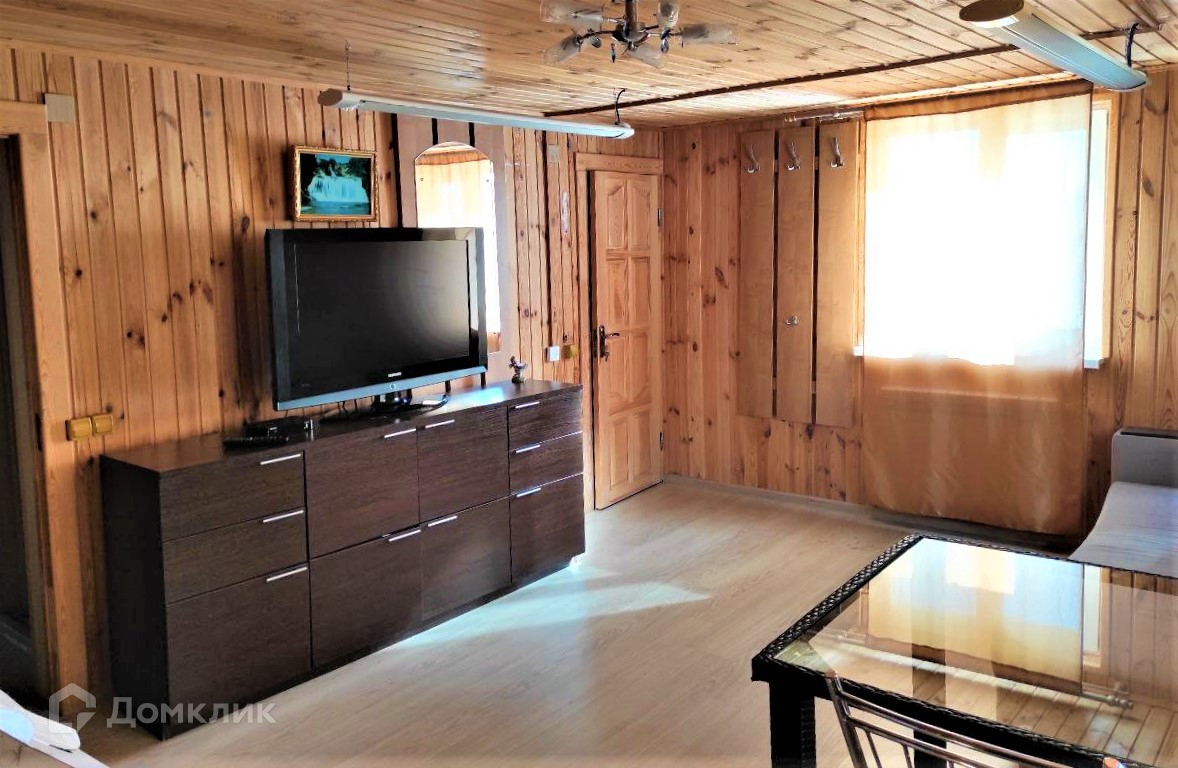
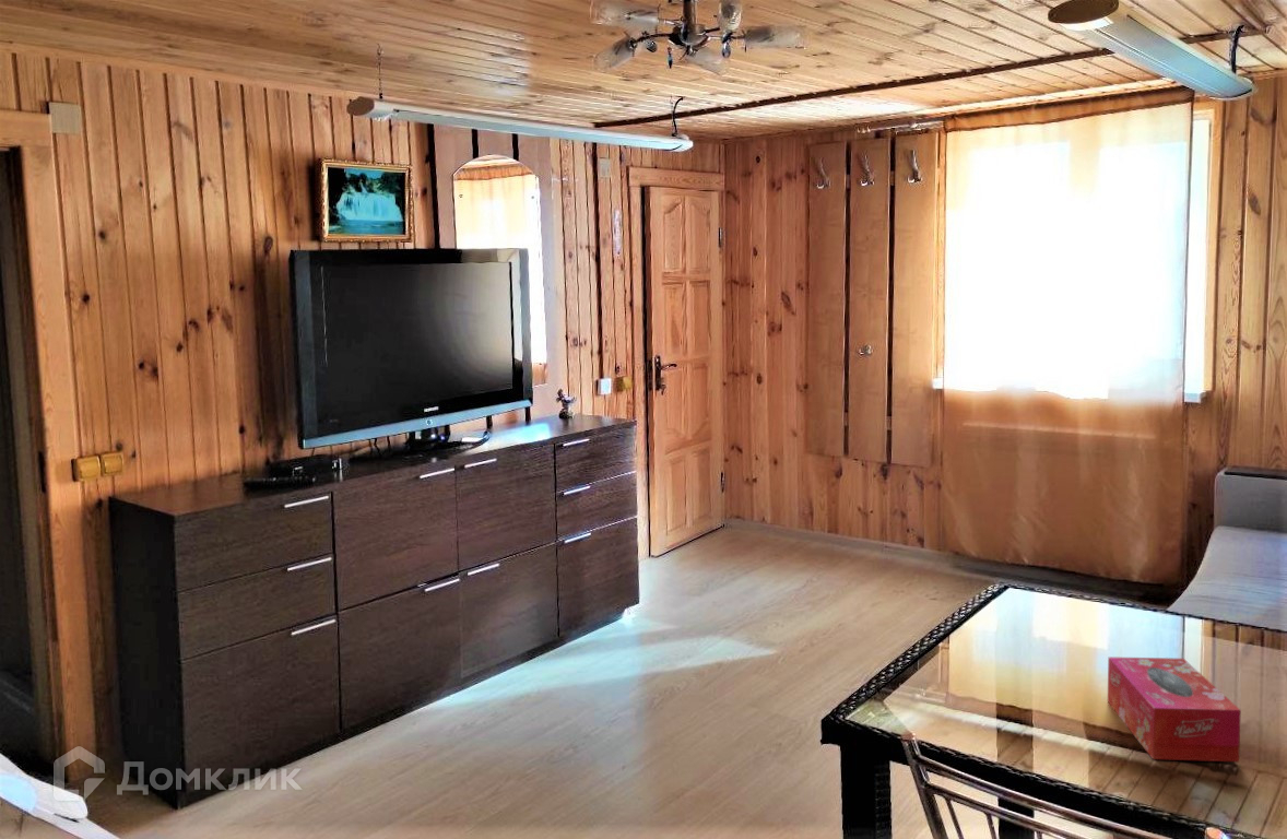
+ tissue box (1169, 706)
